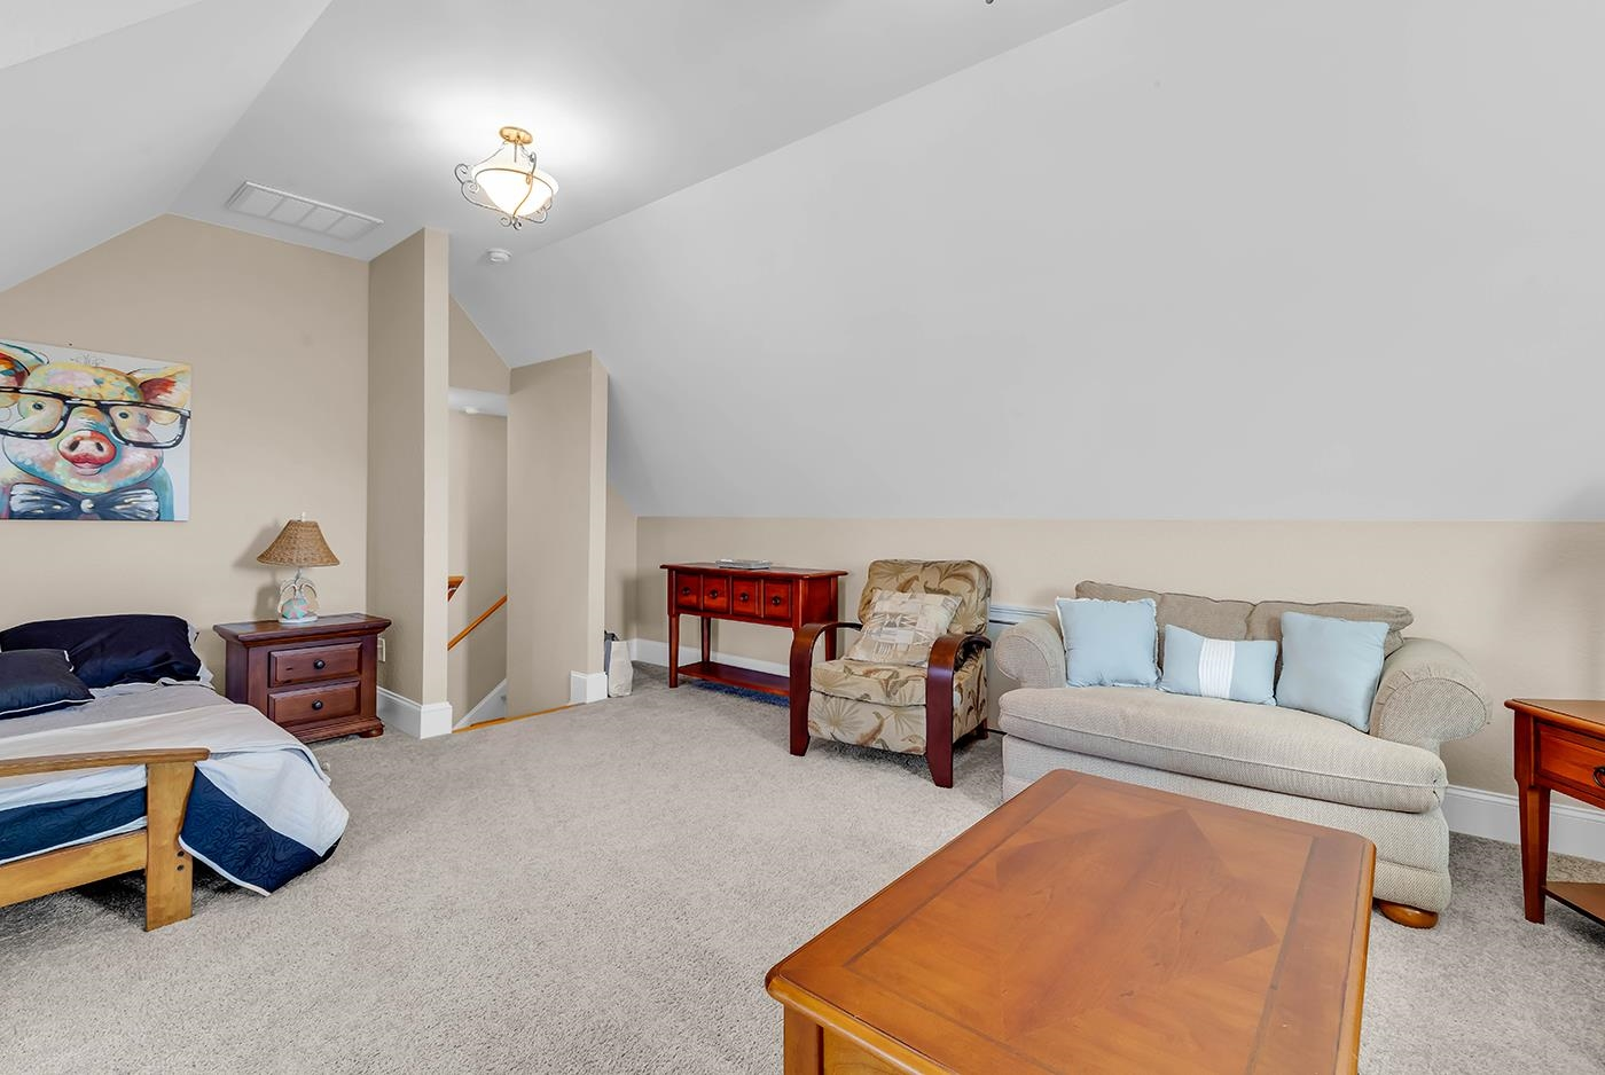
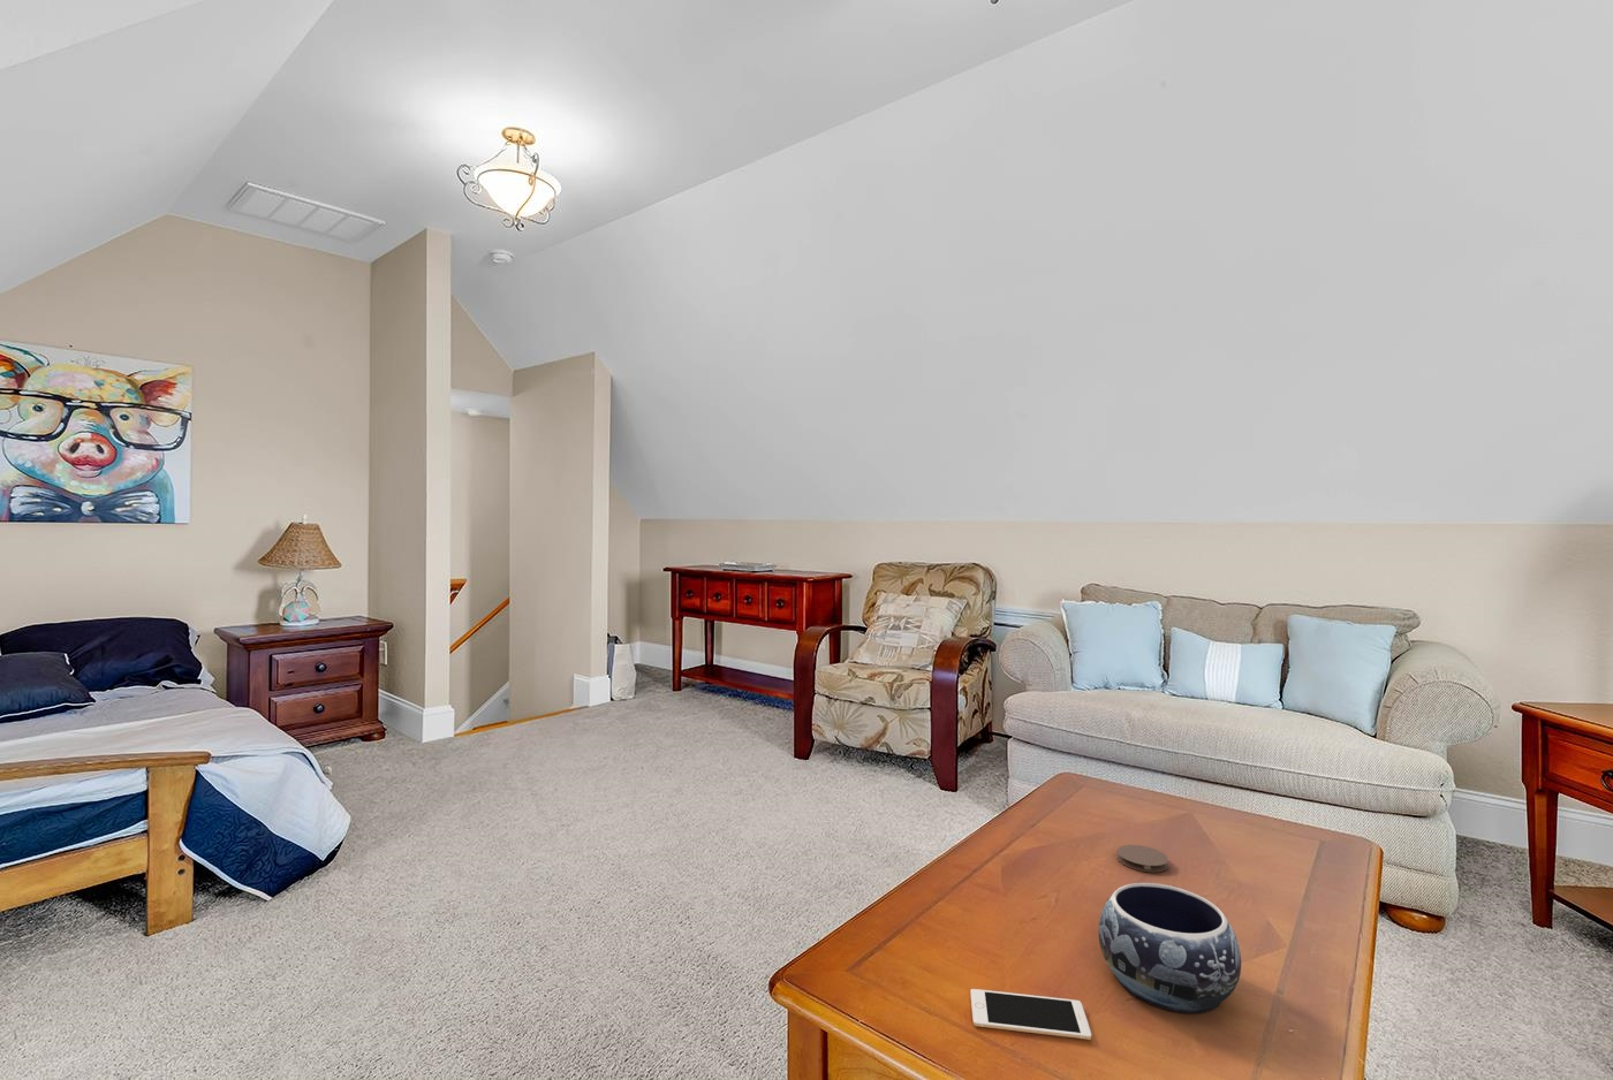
+ cell phone (1027, 1014)
+ decorative bowl (1166, 944)
+ coaster (1142, 858)
